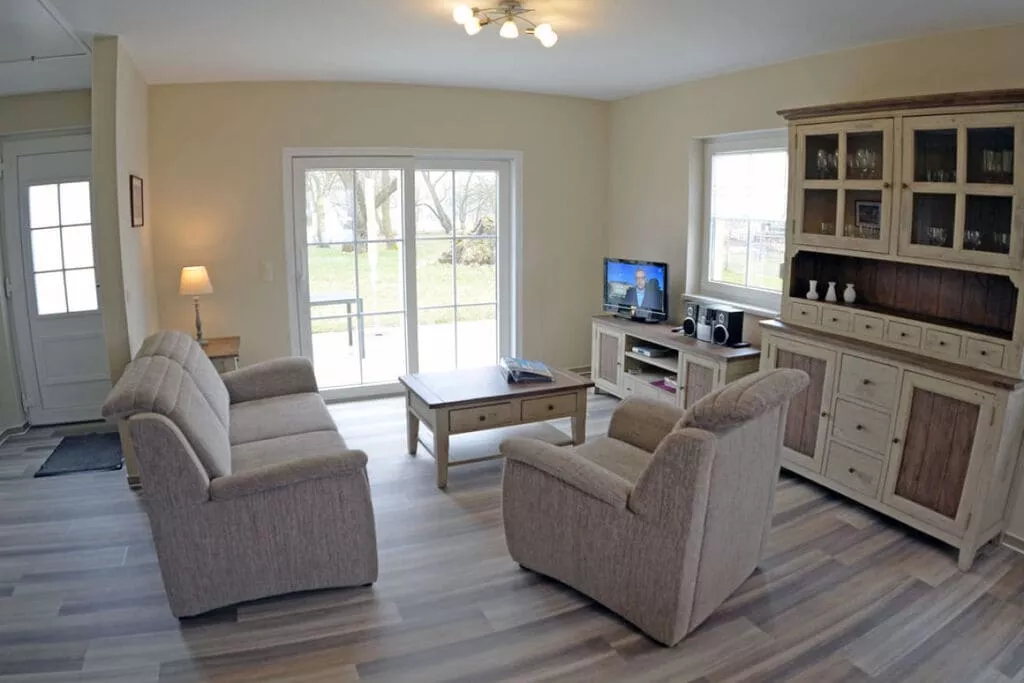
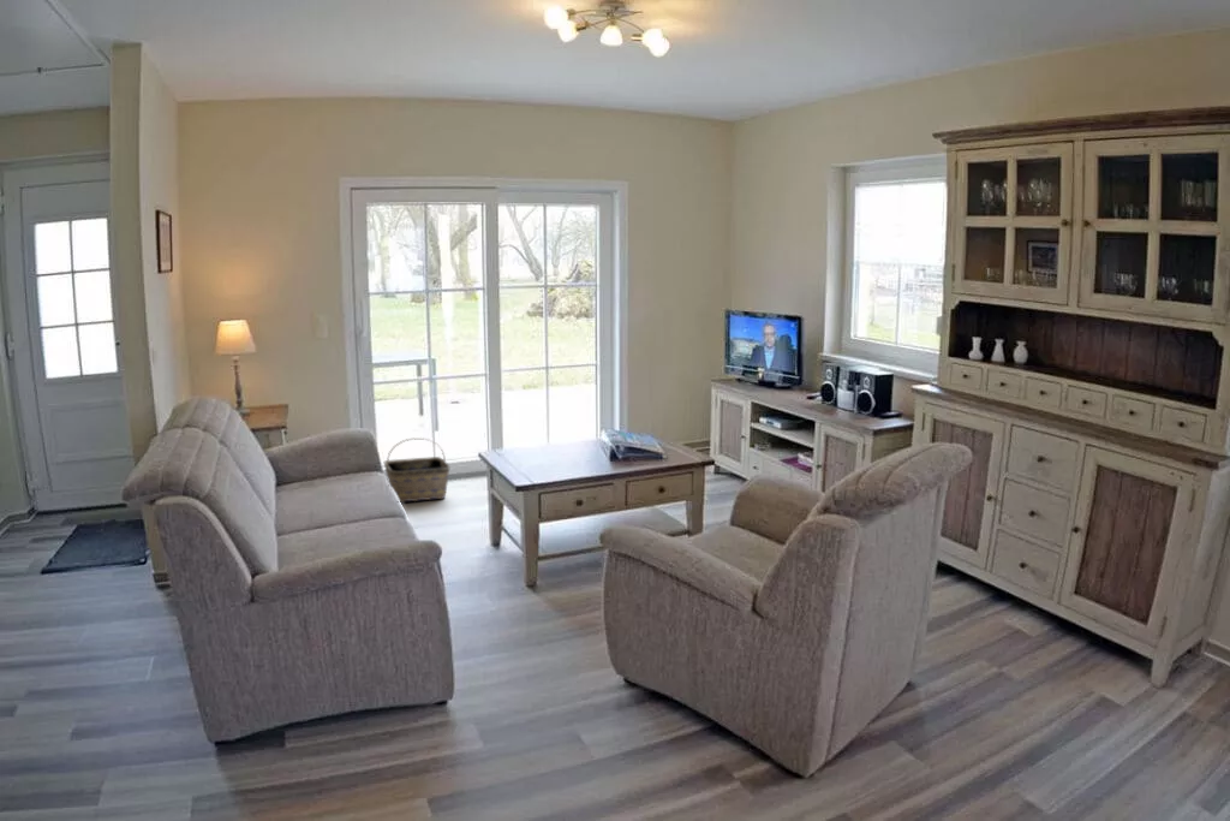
+ basket (416, 466)
